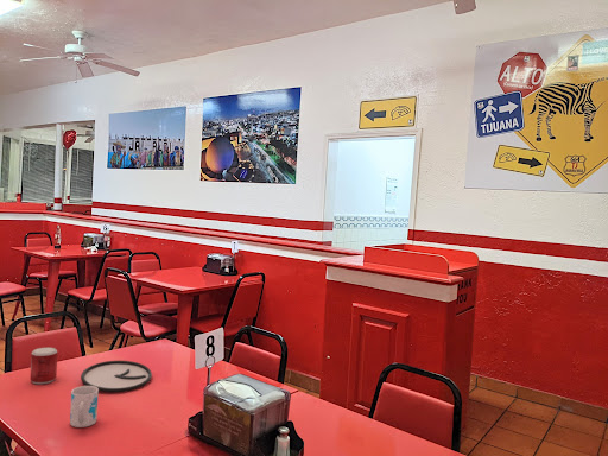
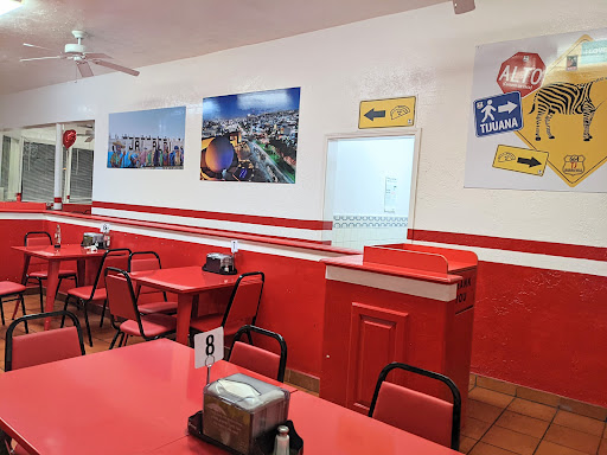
- mug (83, 408)
- plate (116, 375)
- beverage can (44, 365)
